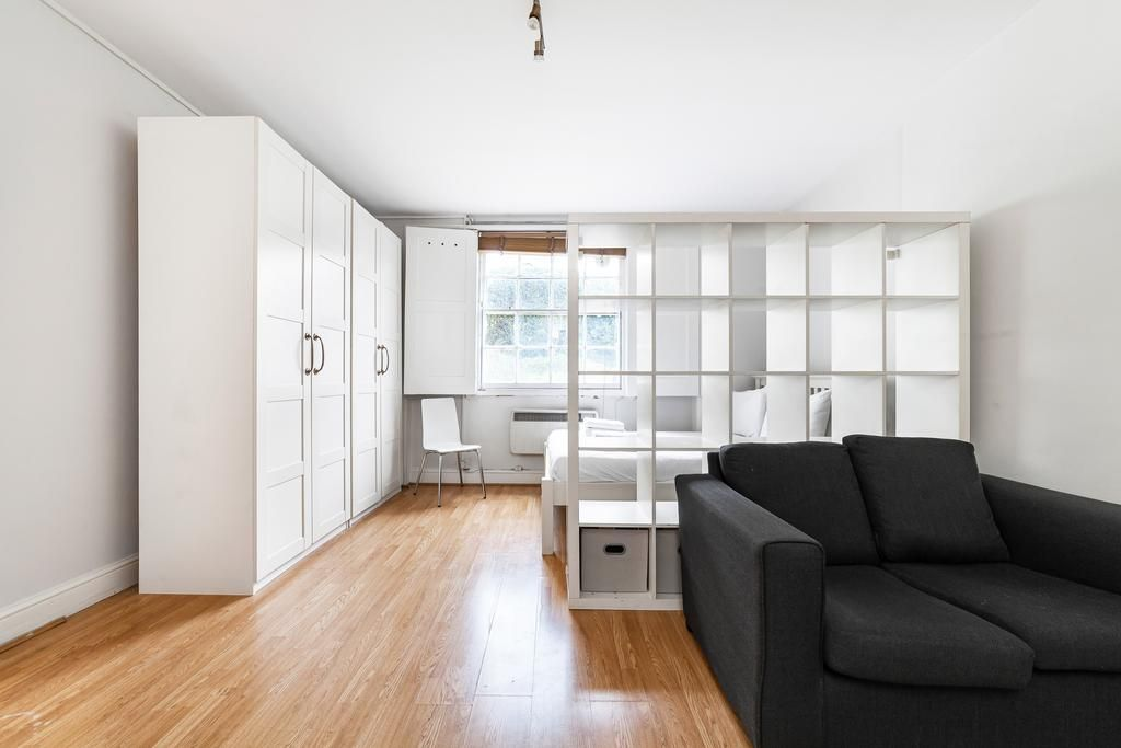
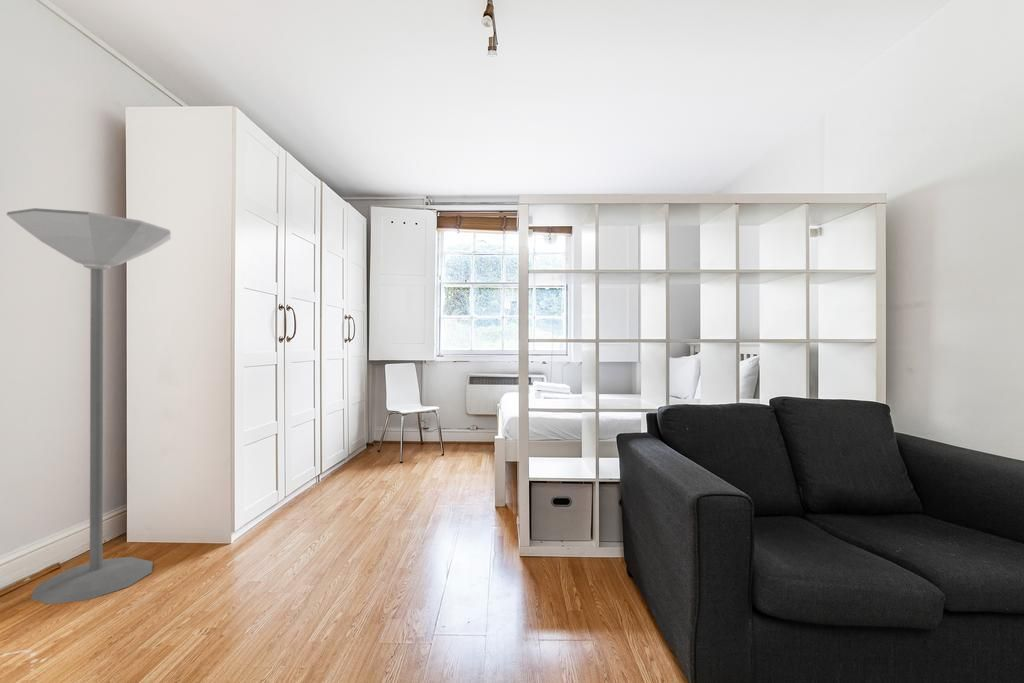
+ floor lamp (96, 402)
